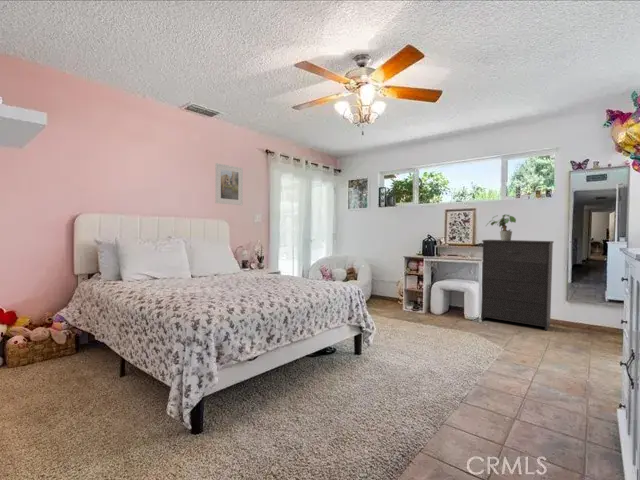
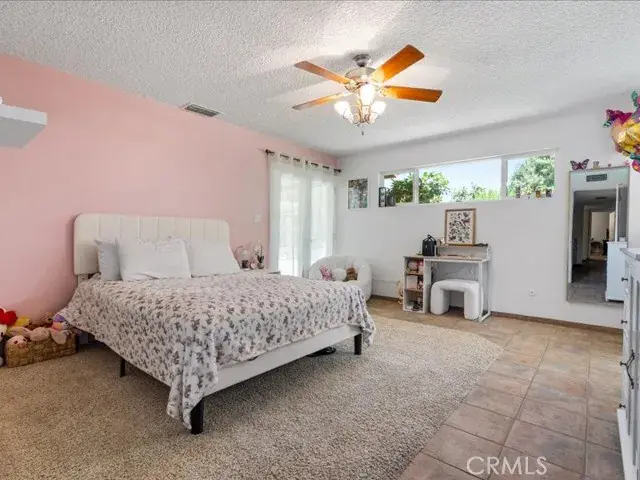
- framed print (229, 185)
- potted plant (502, 227)
- dresser (515, 281)
